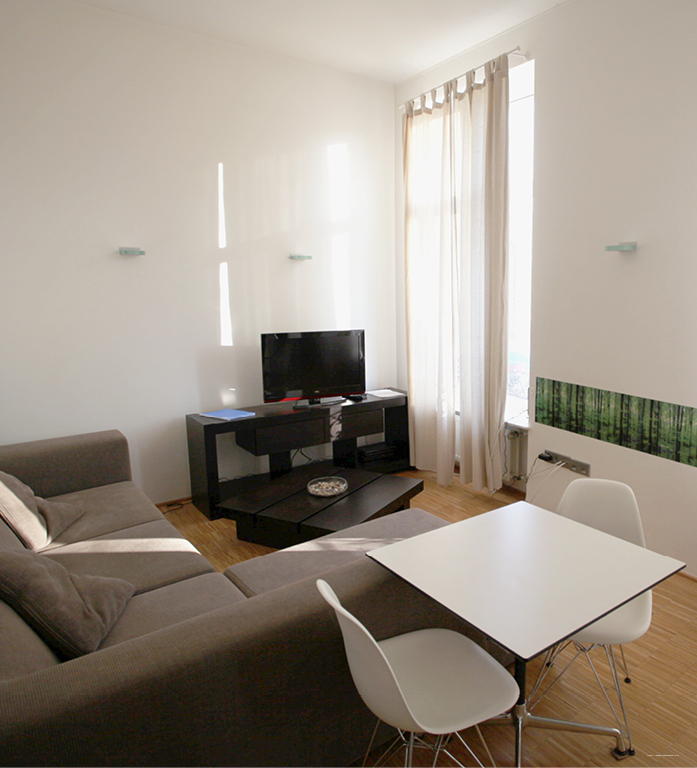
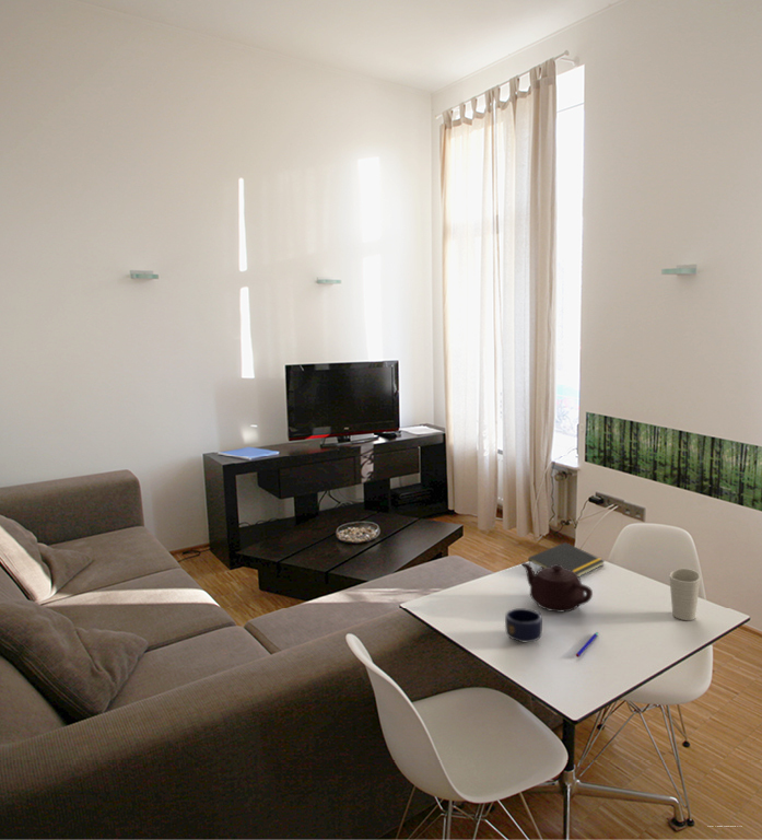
+ mug (526, 626)
+ pen (587, 643)
+ notepad (566, 560)
+ cup (684, 594)
+ teapot (554, 584)
